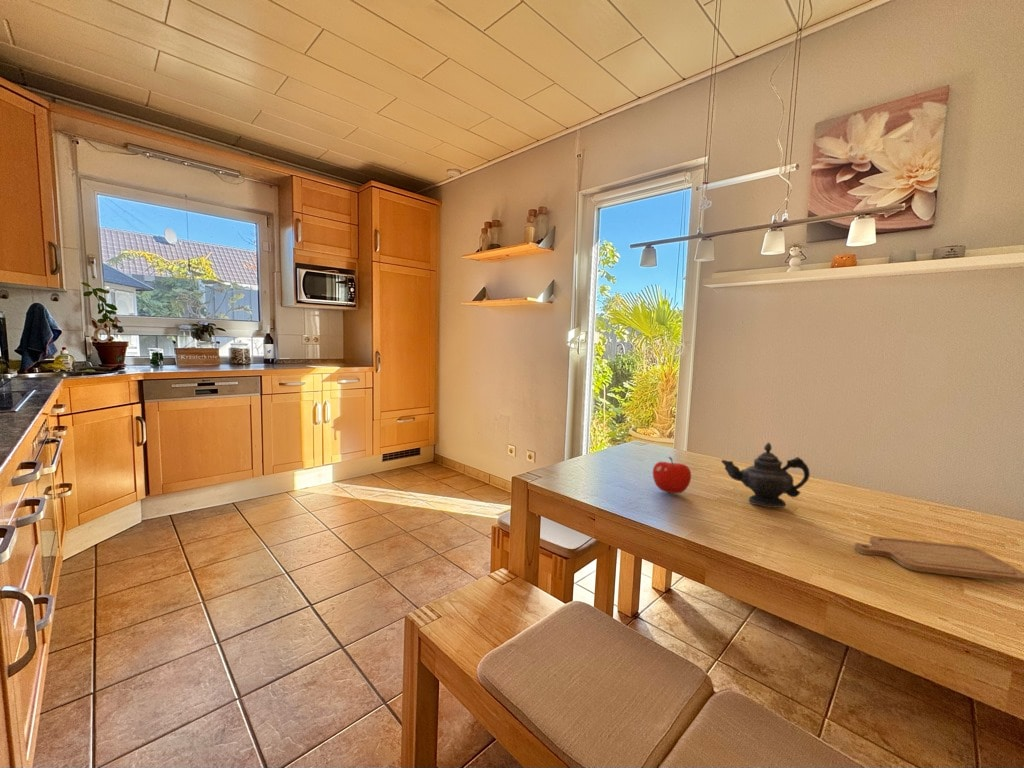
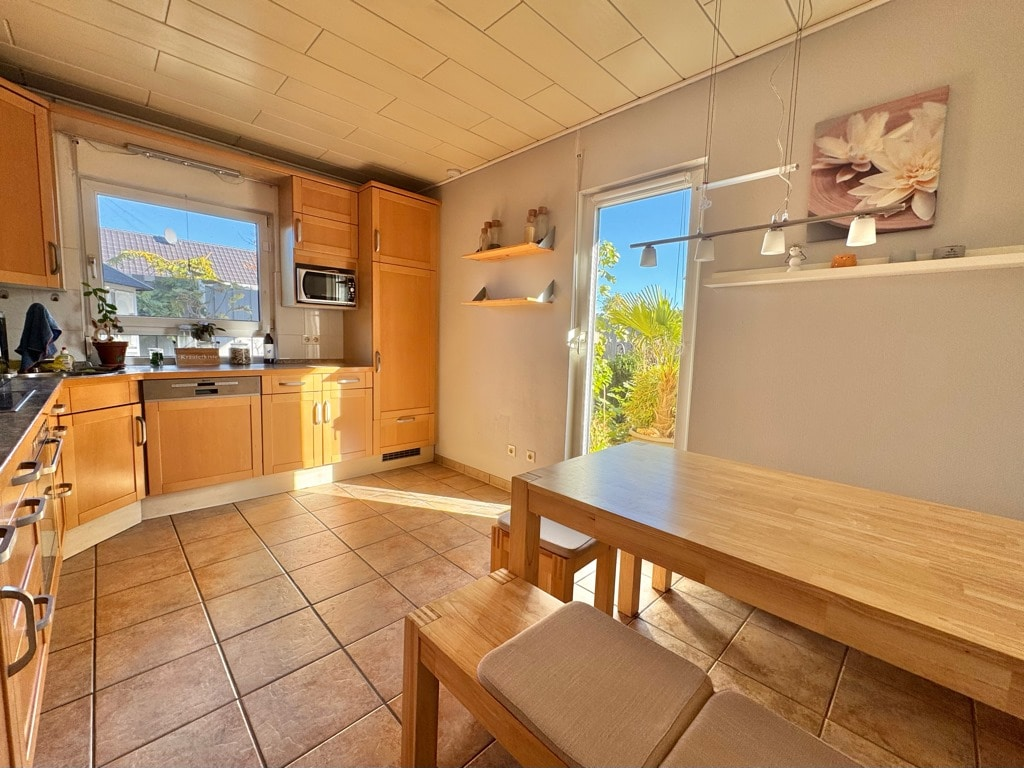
- chopping board (927, 556)
- fruit (671, 474)
- teapot (763, 473)
